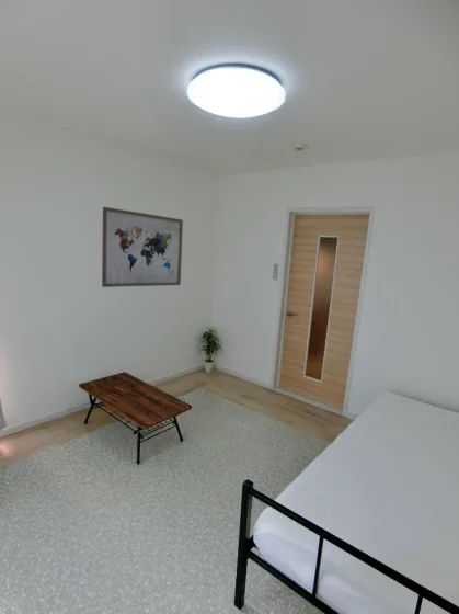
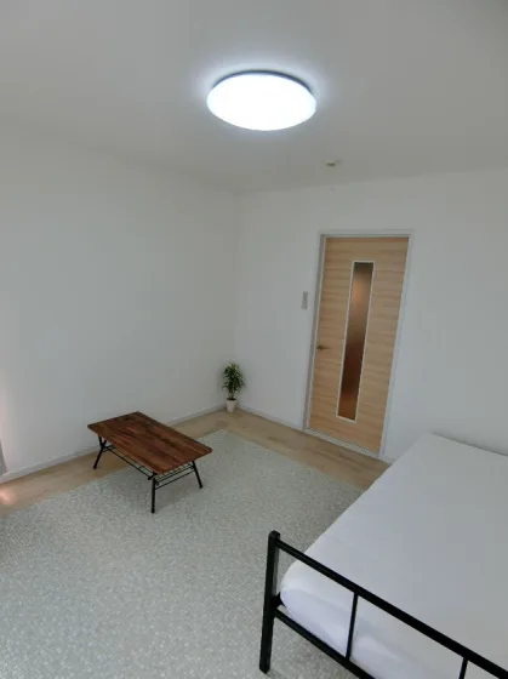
- wall art (146, 250)
